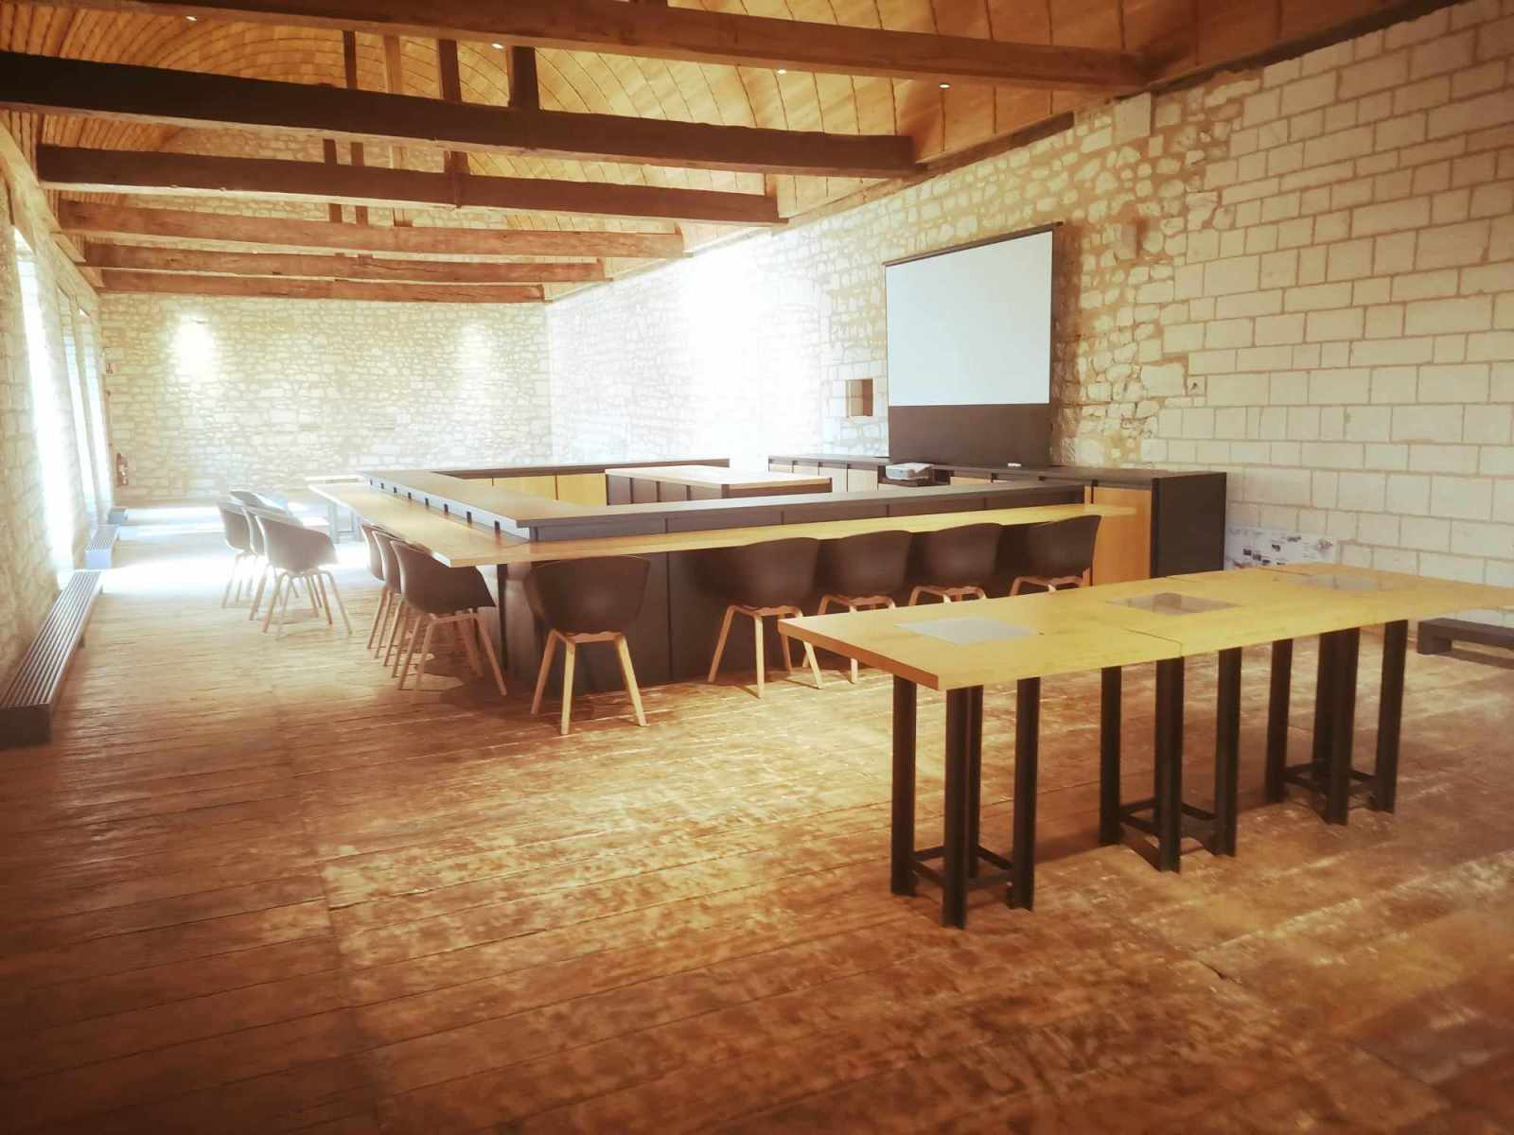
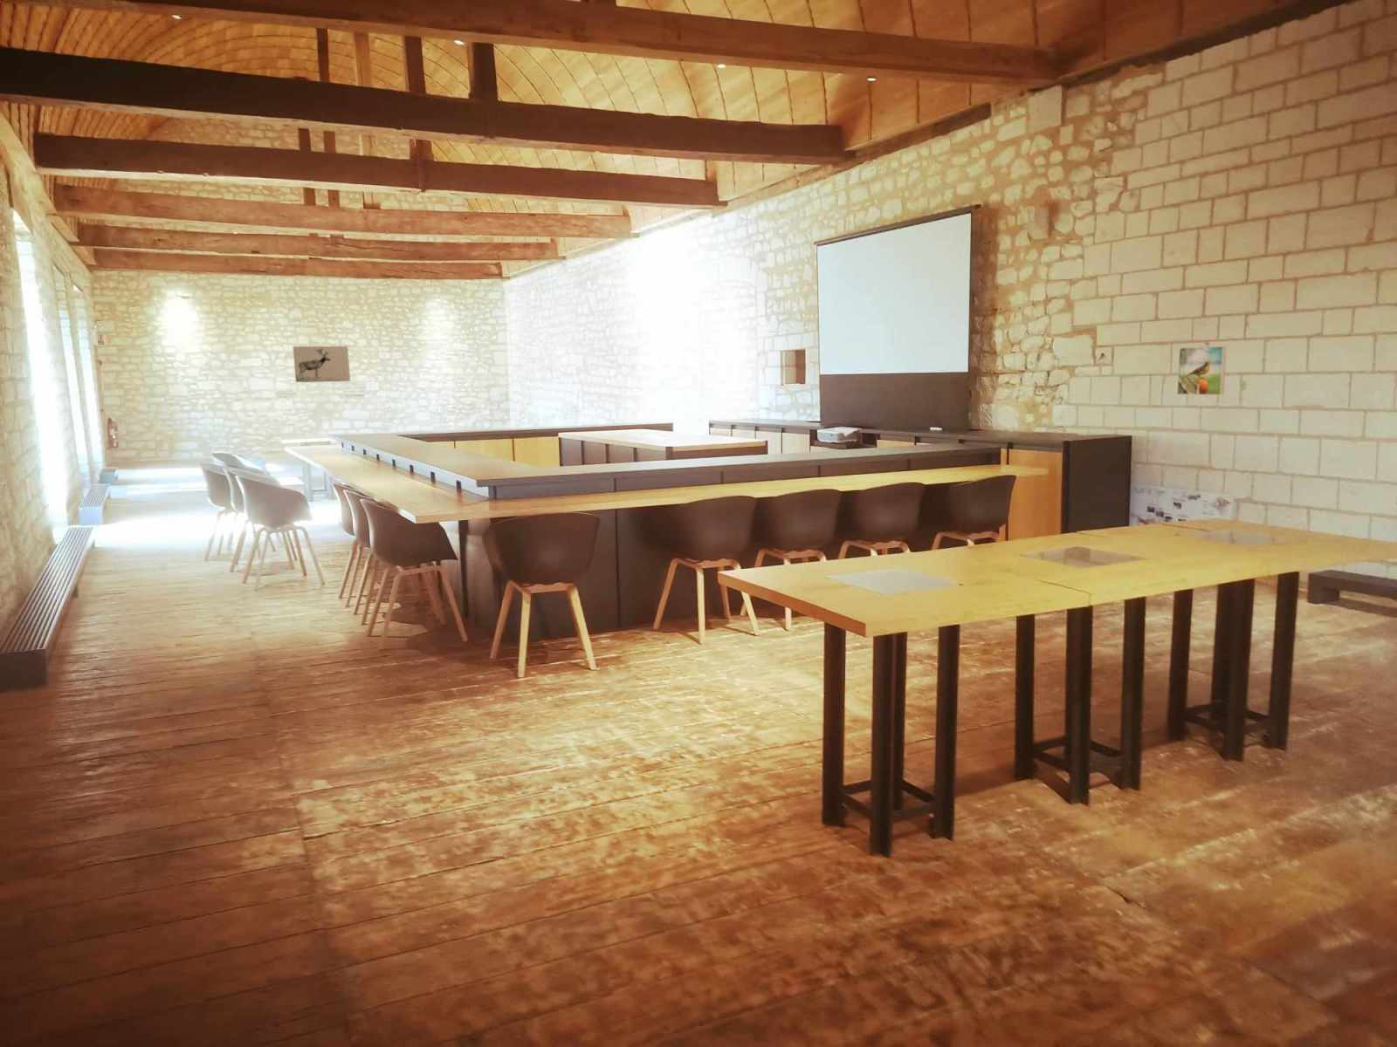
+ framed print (1200, 371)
+ wall art (321, 364)
